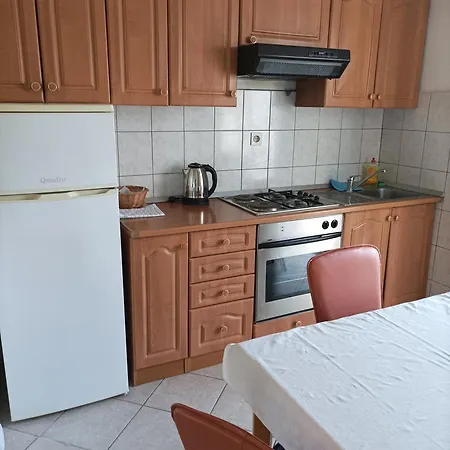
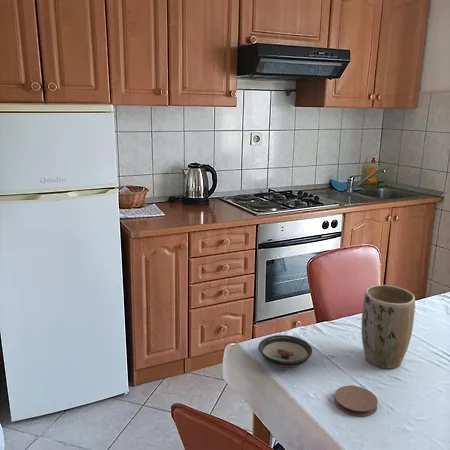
+ coaster (355, 400)
+ saucer (284, 353)
+ plant pot (386, 327)
